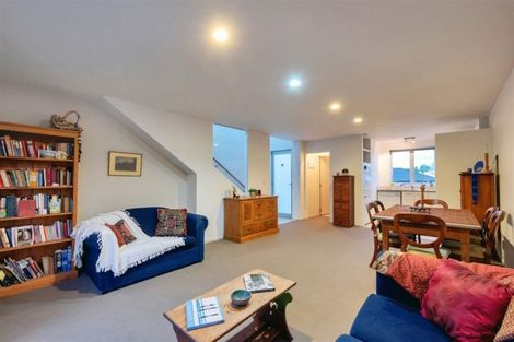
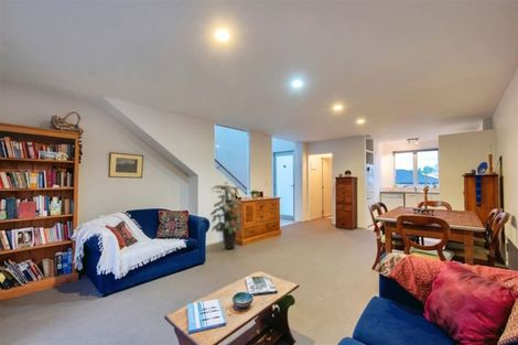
+ indoor plant (226, 214)
